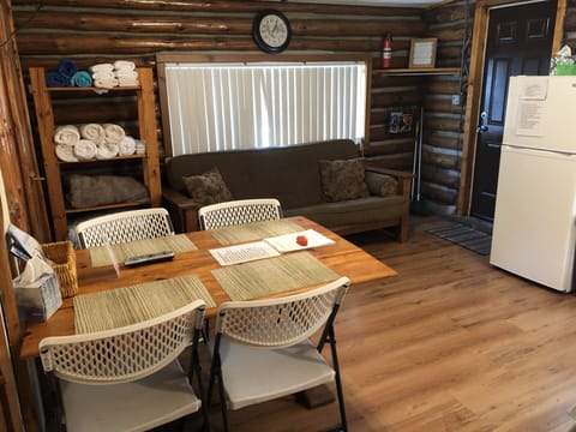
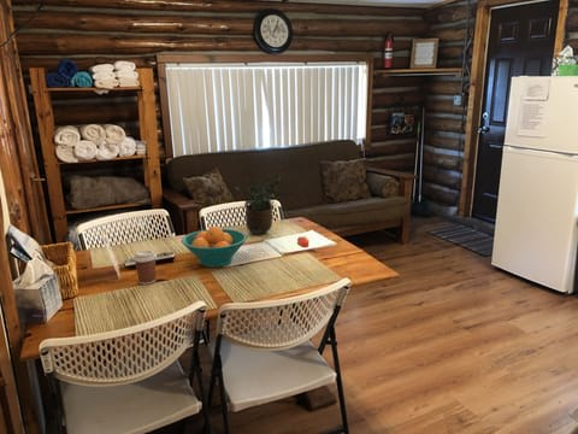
+ potted plant (261, 200)
+ fruit bowl (214, 244)
+ coffee cup (146, 266)
